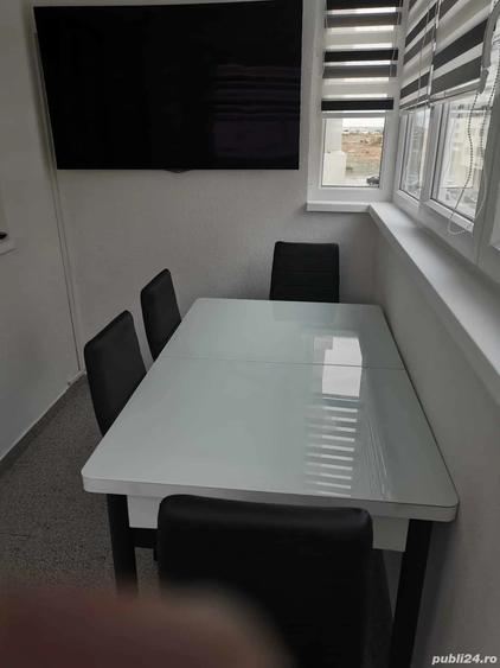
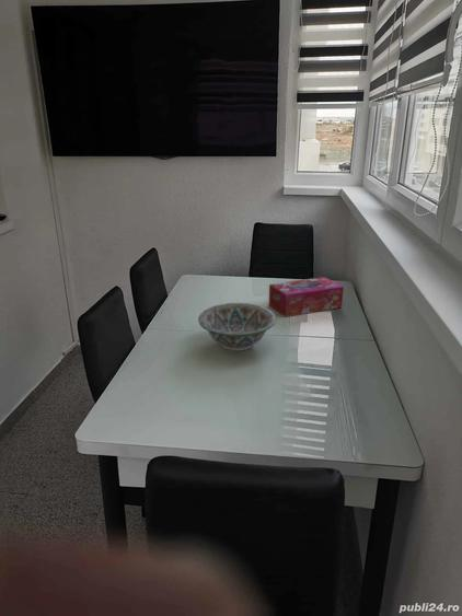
+ decorative bowl (236, 329)
+ tissue box (305, 295)
